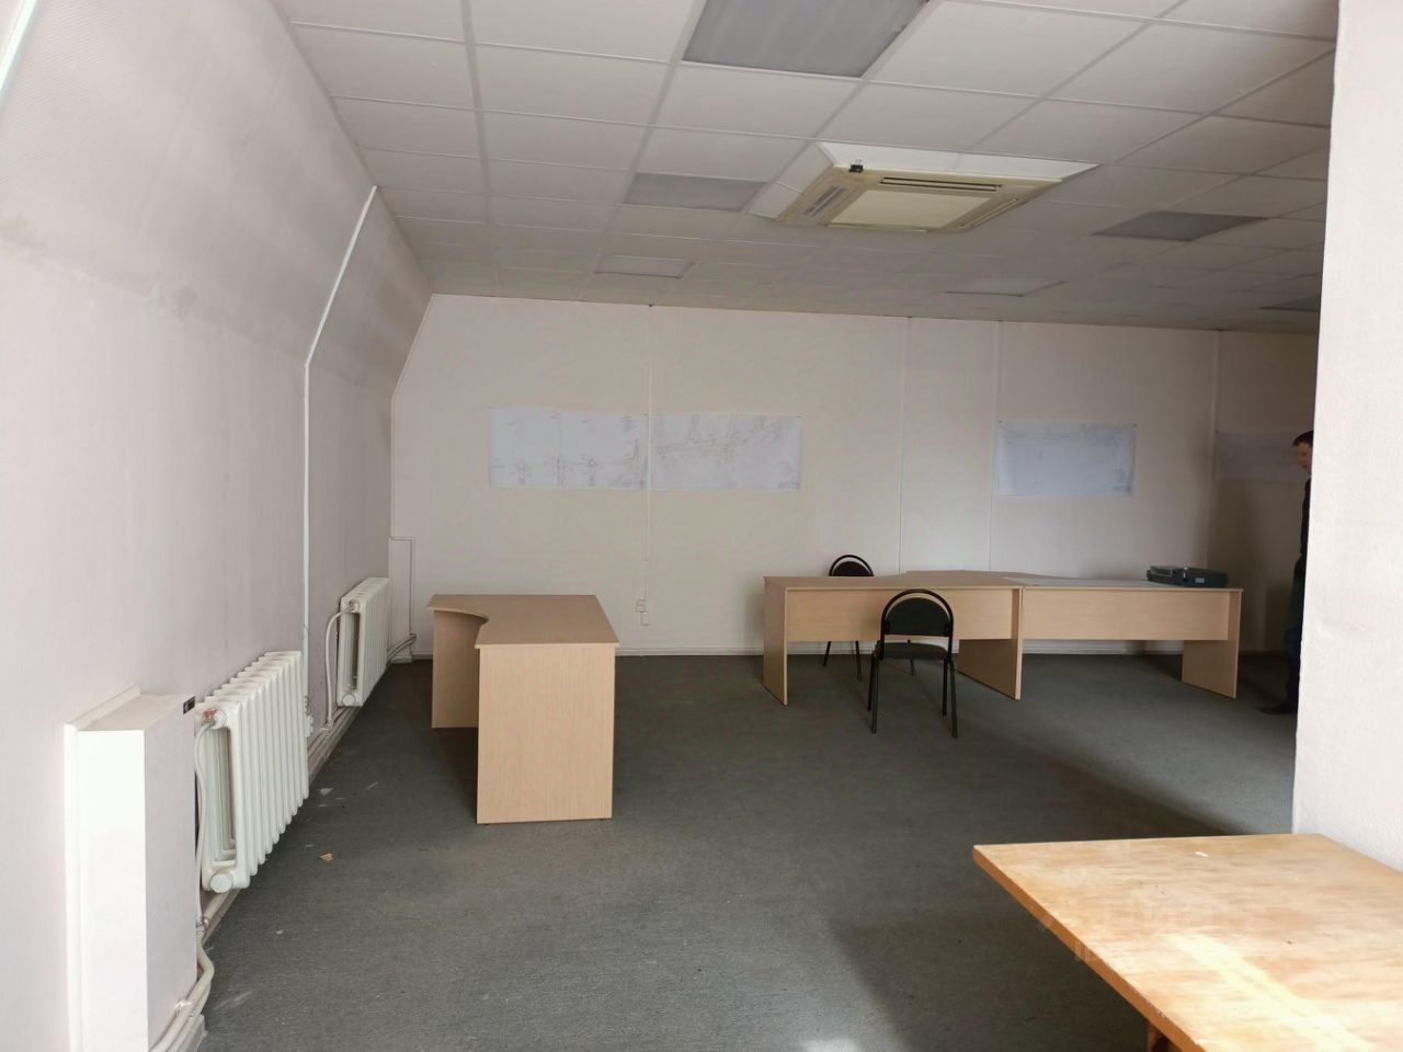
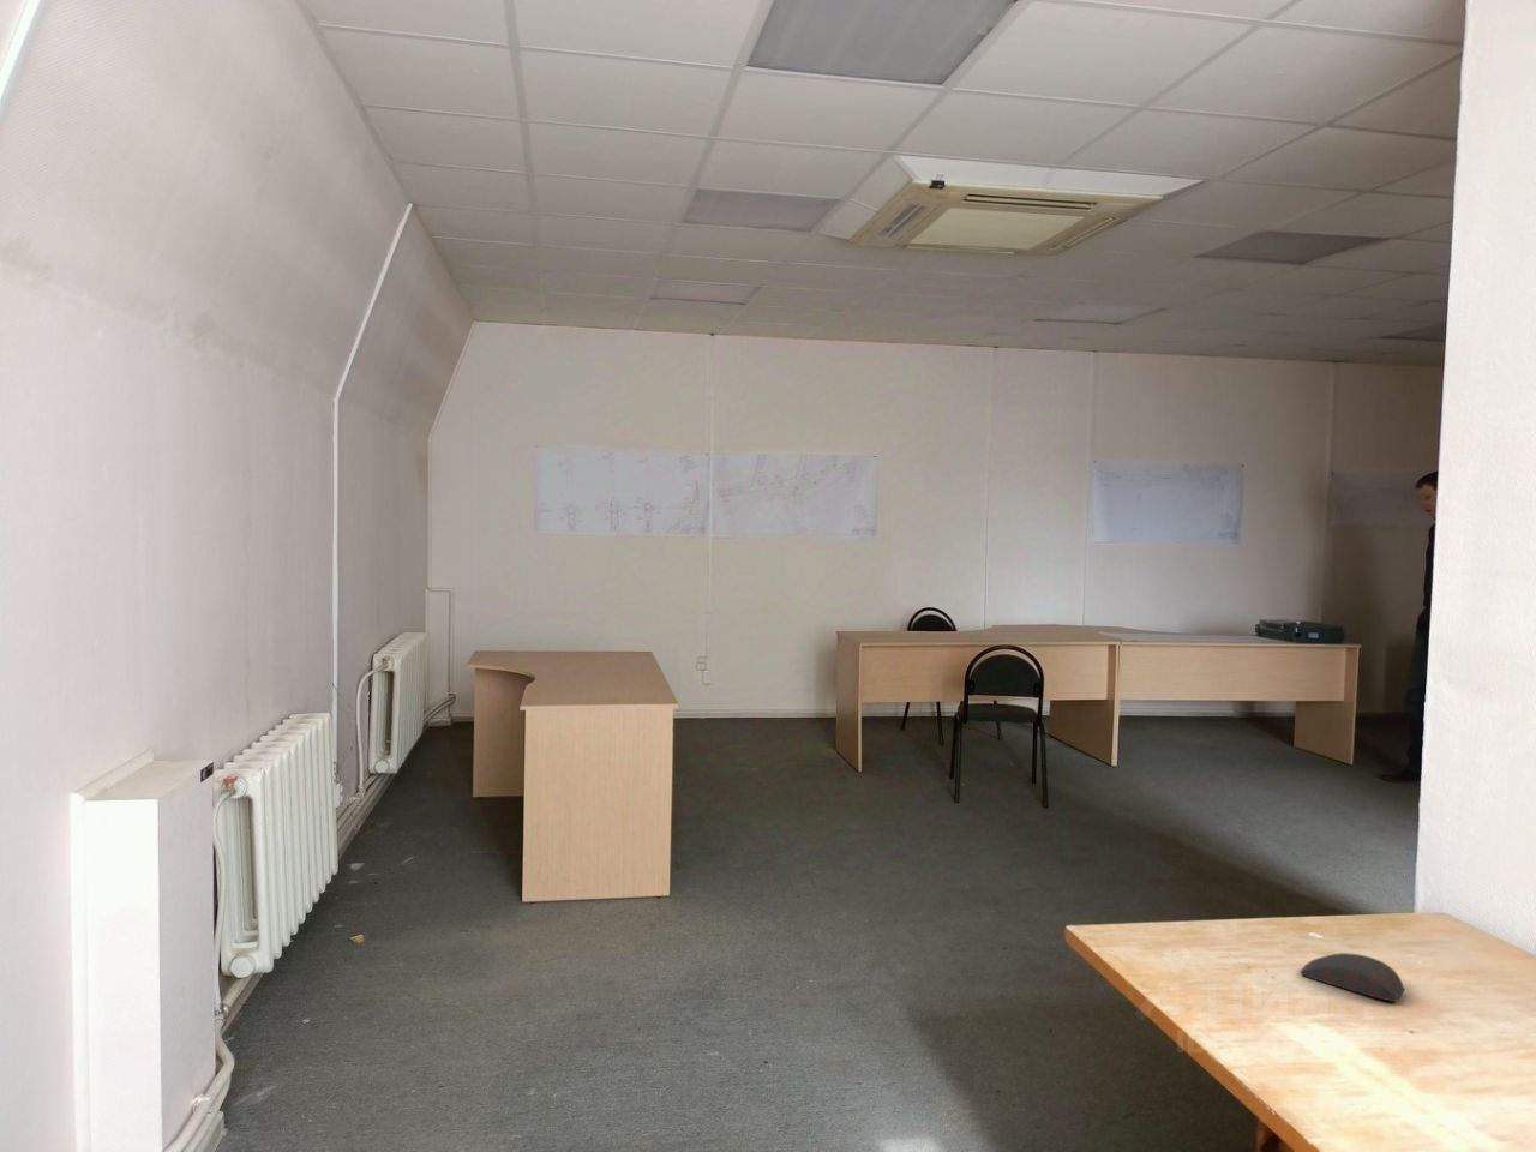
+ computer mouse (1352, 970)
